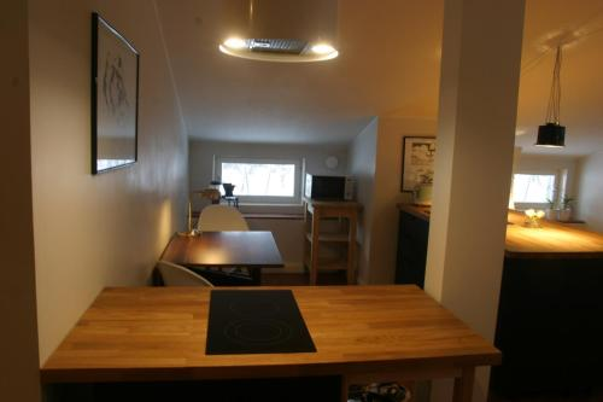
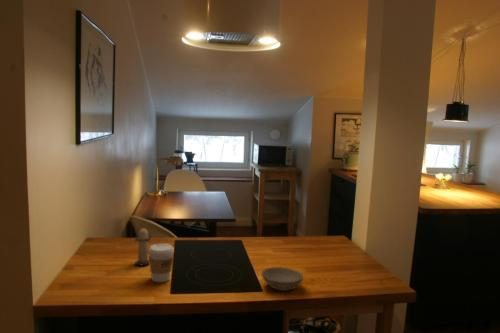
+ coffee cup (161, 262)
+ bowl (281, 280)
+ candle (143, 244)
